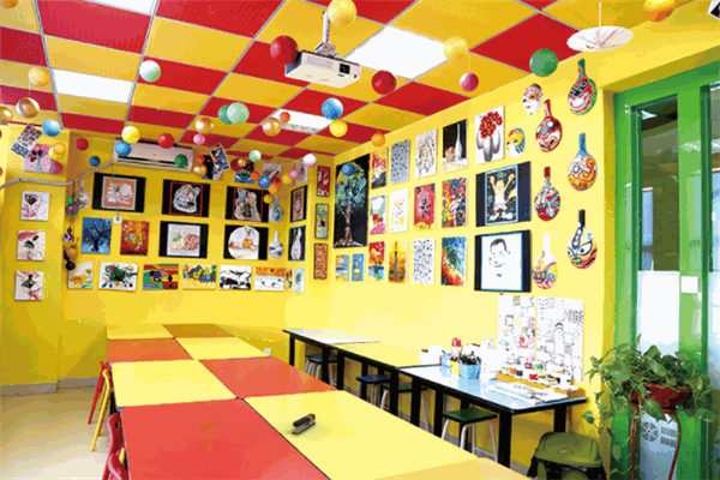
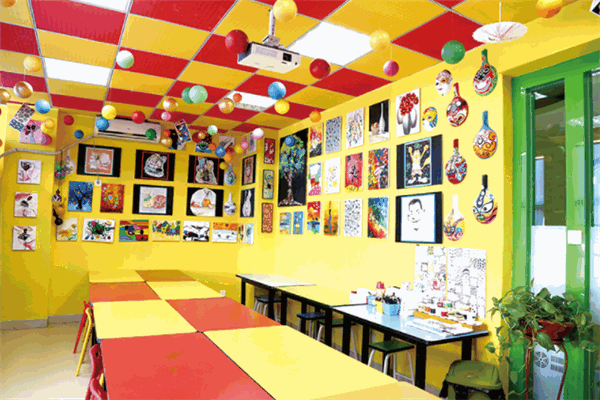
- stapler (304, 422)
